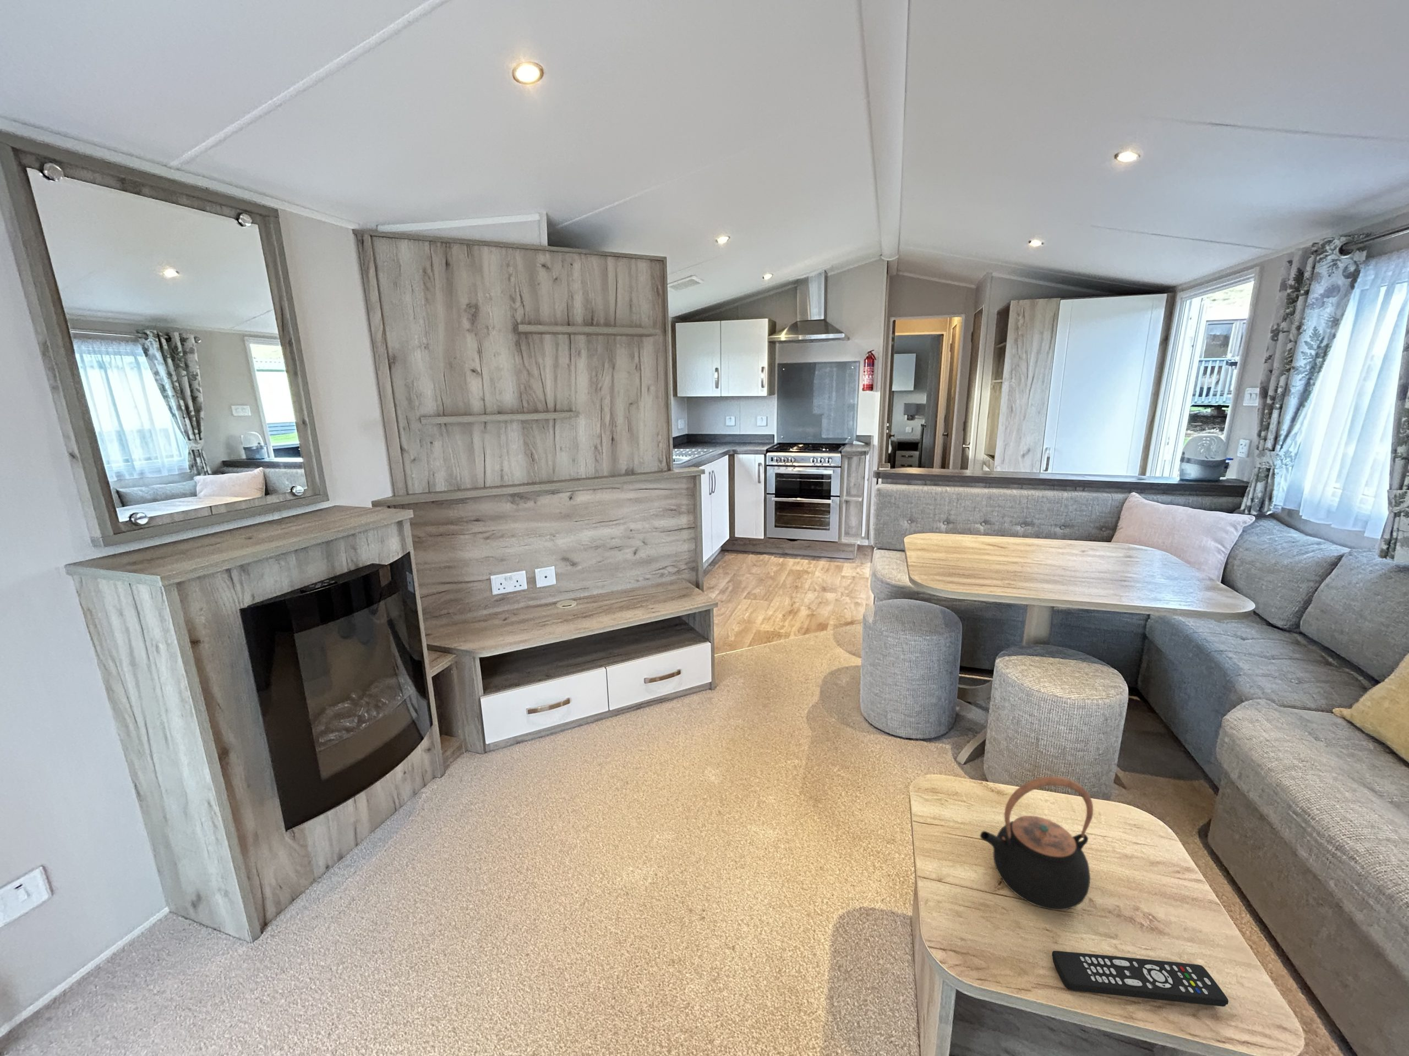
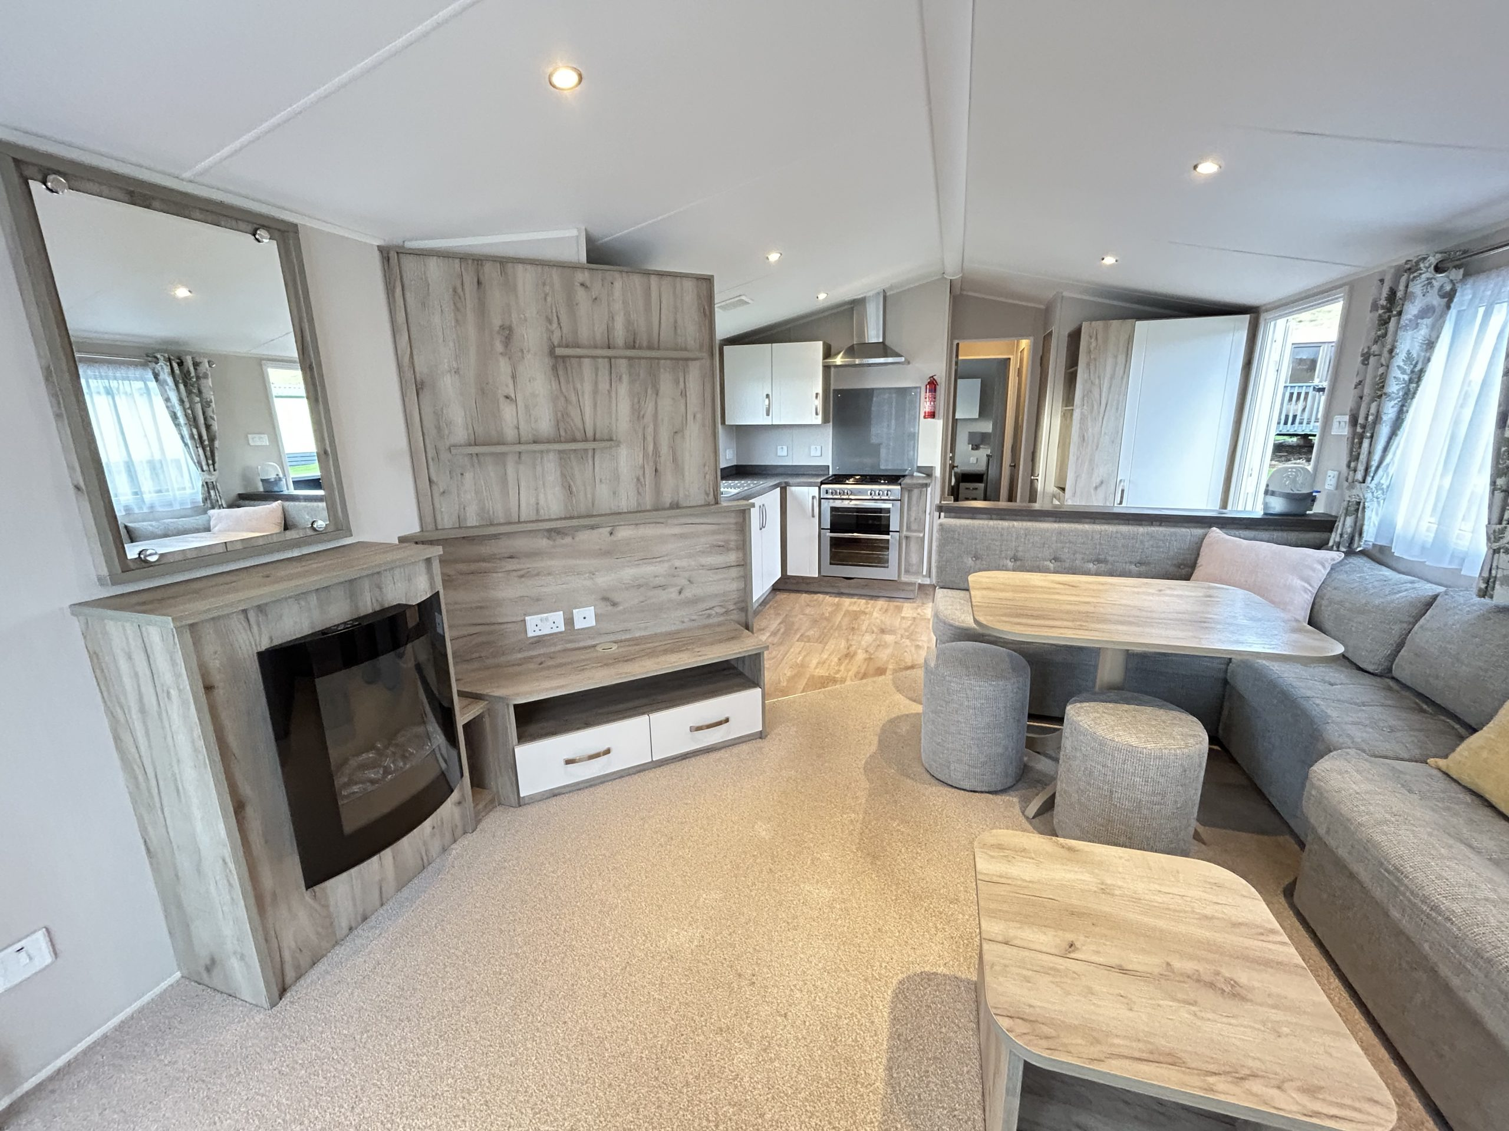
- remote control (1135, 978)
- teapot (1035, 831)
